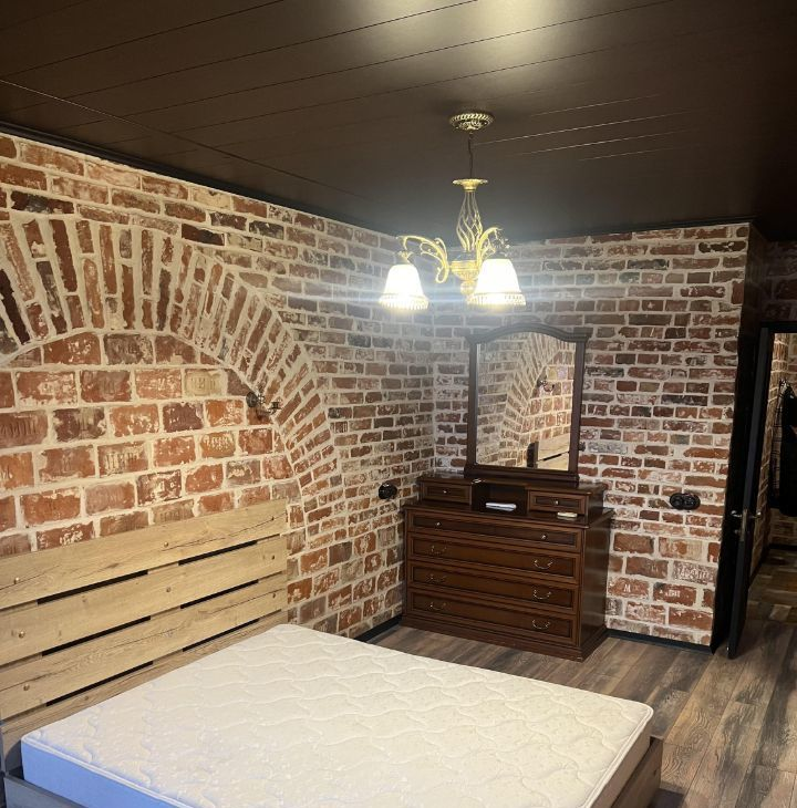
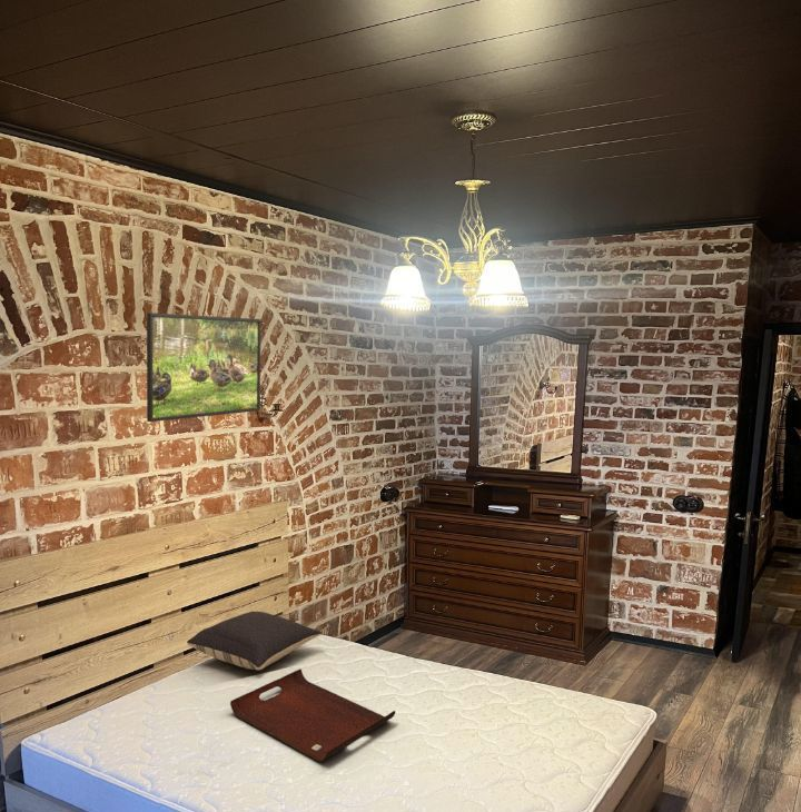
+ serving tray (312, 711)
+ pillow (255, 637)
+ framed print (208, 366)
